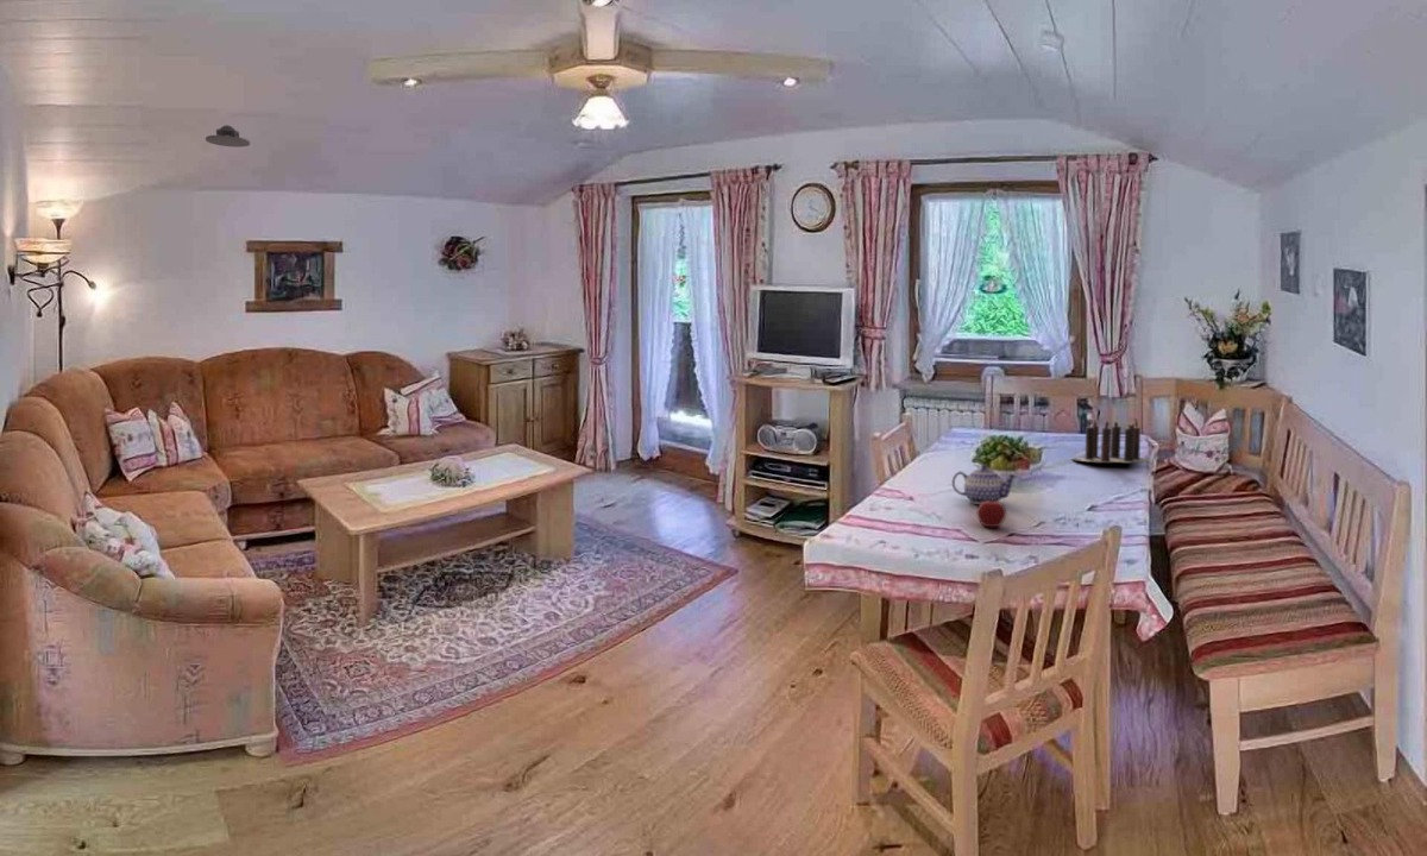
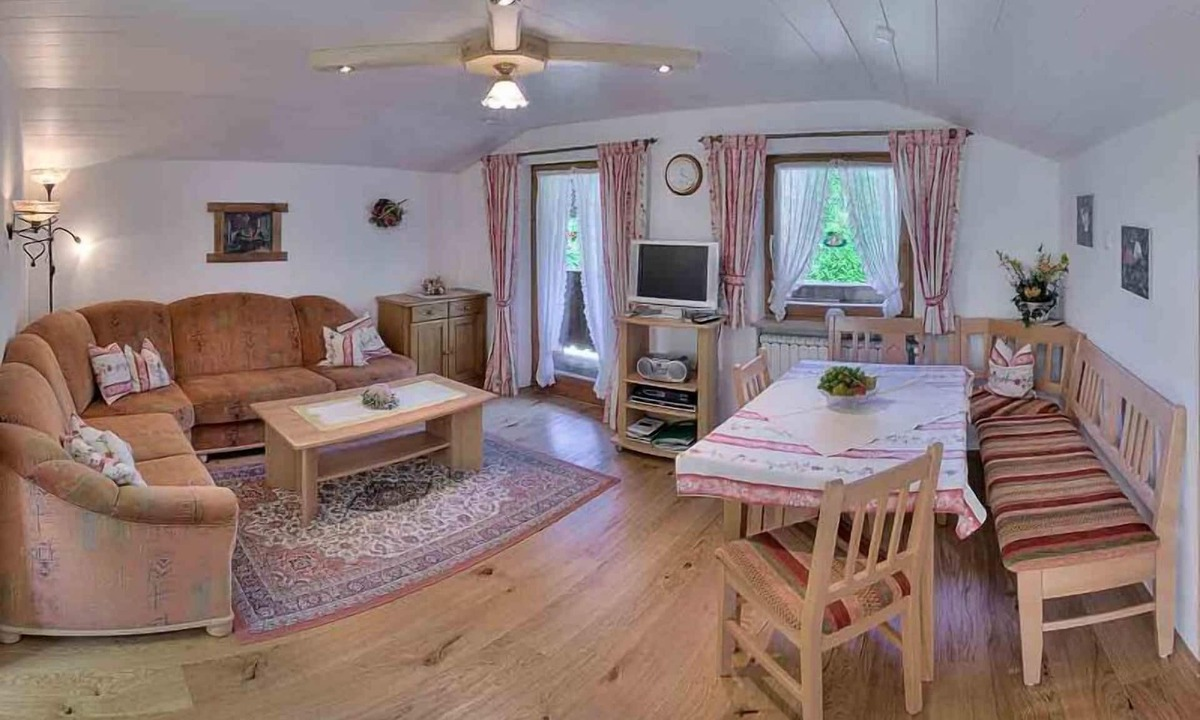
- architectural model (227, 133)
- teapot (983, 483)
- apple (991, 512)
- candle (1107, 438)
